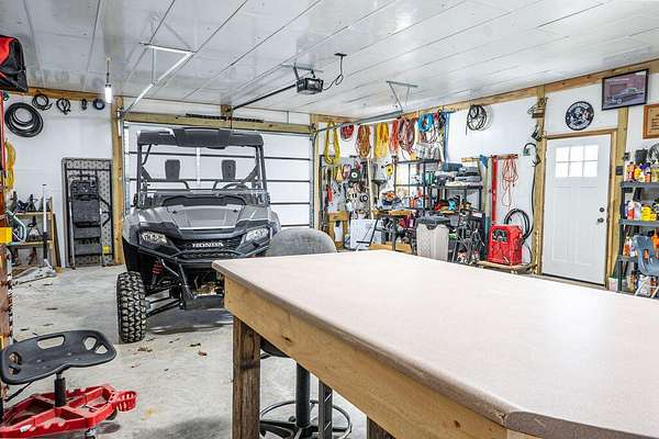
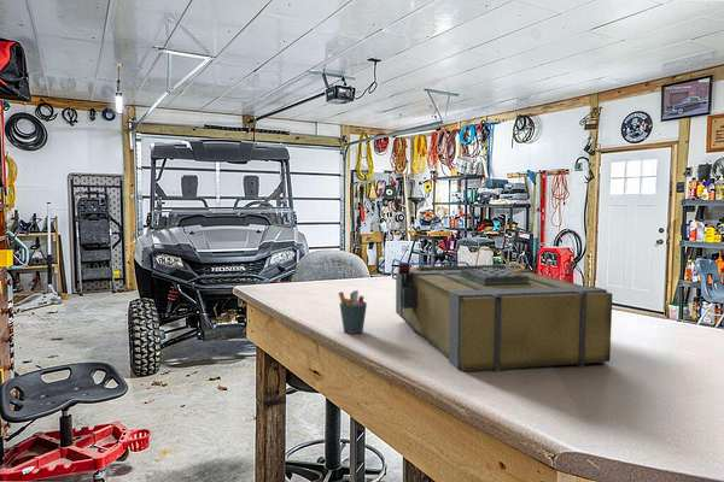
+ toolbox (477, 295)
+ pen holder (352, 308)
